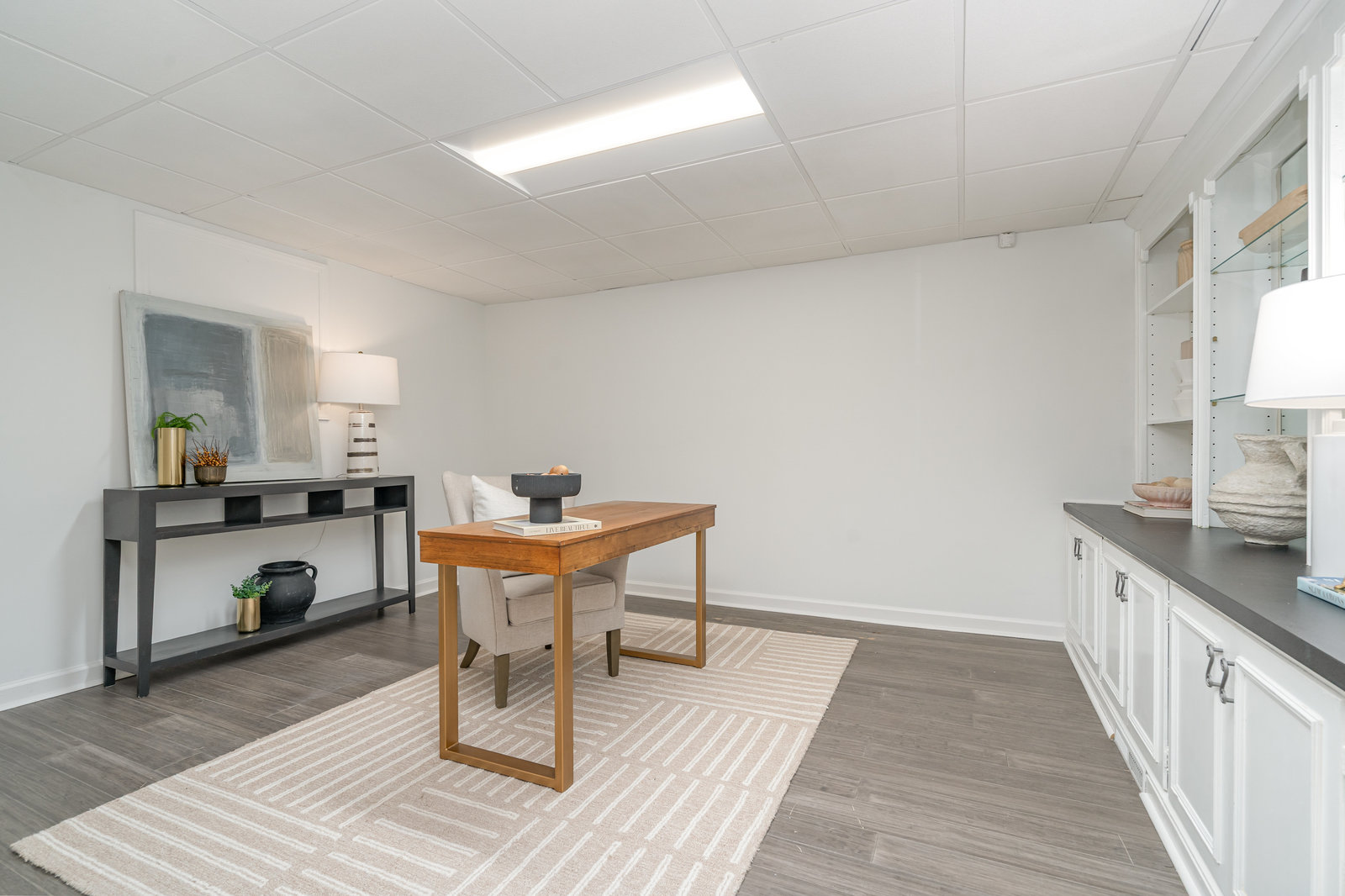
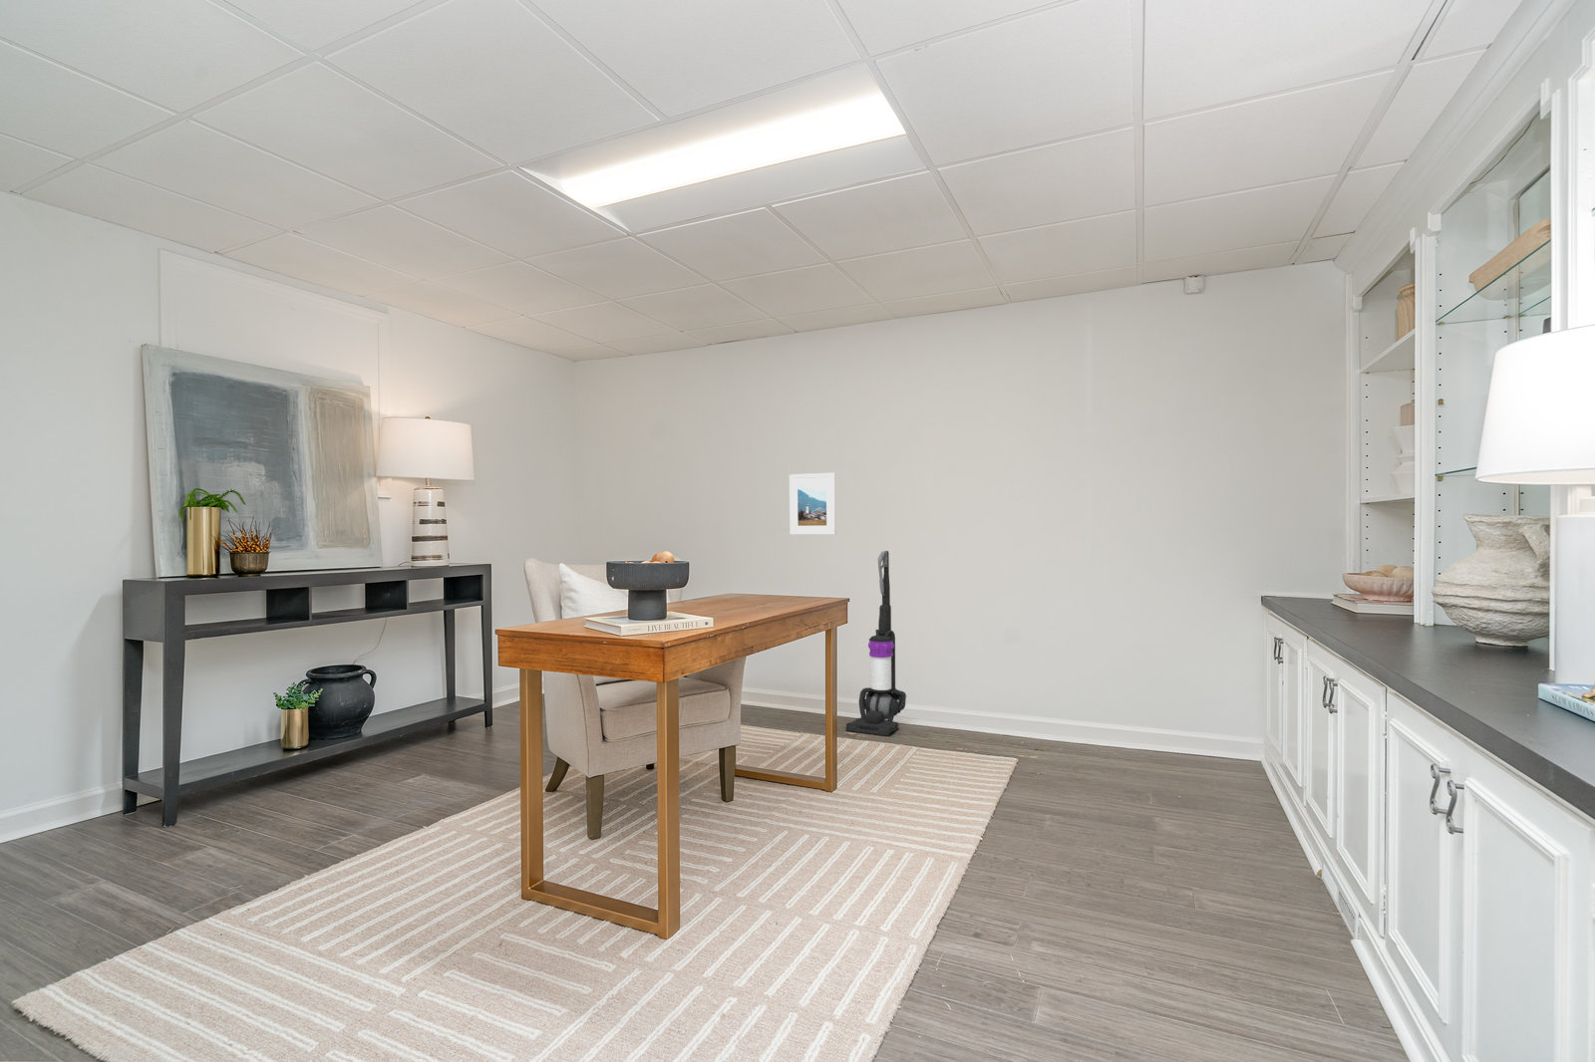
+ vacuum cleaner (879, 639)
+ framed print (811, 504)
